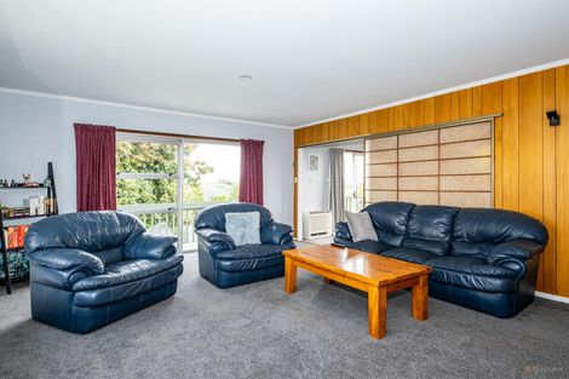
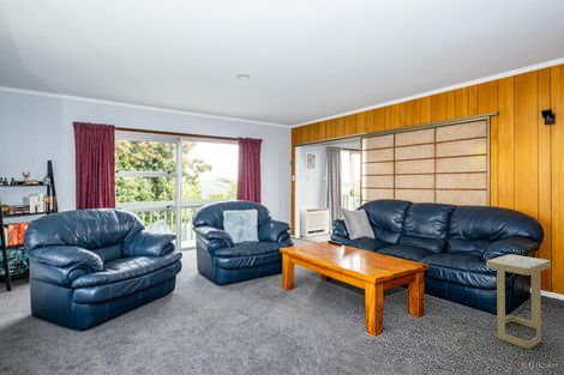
+ side table (532, 297)
